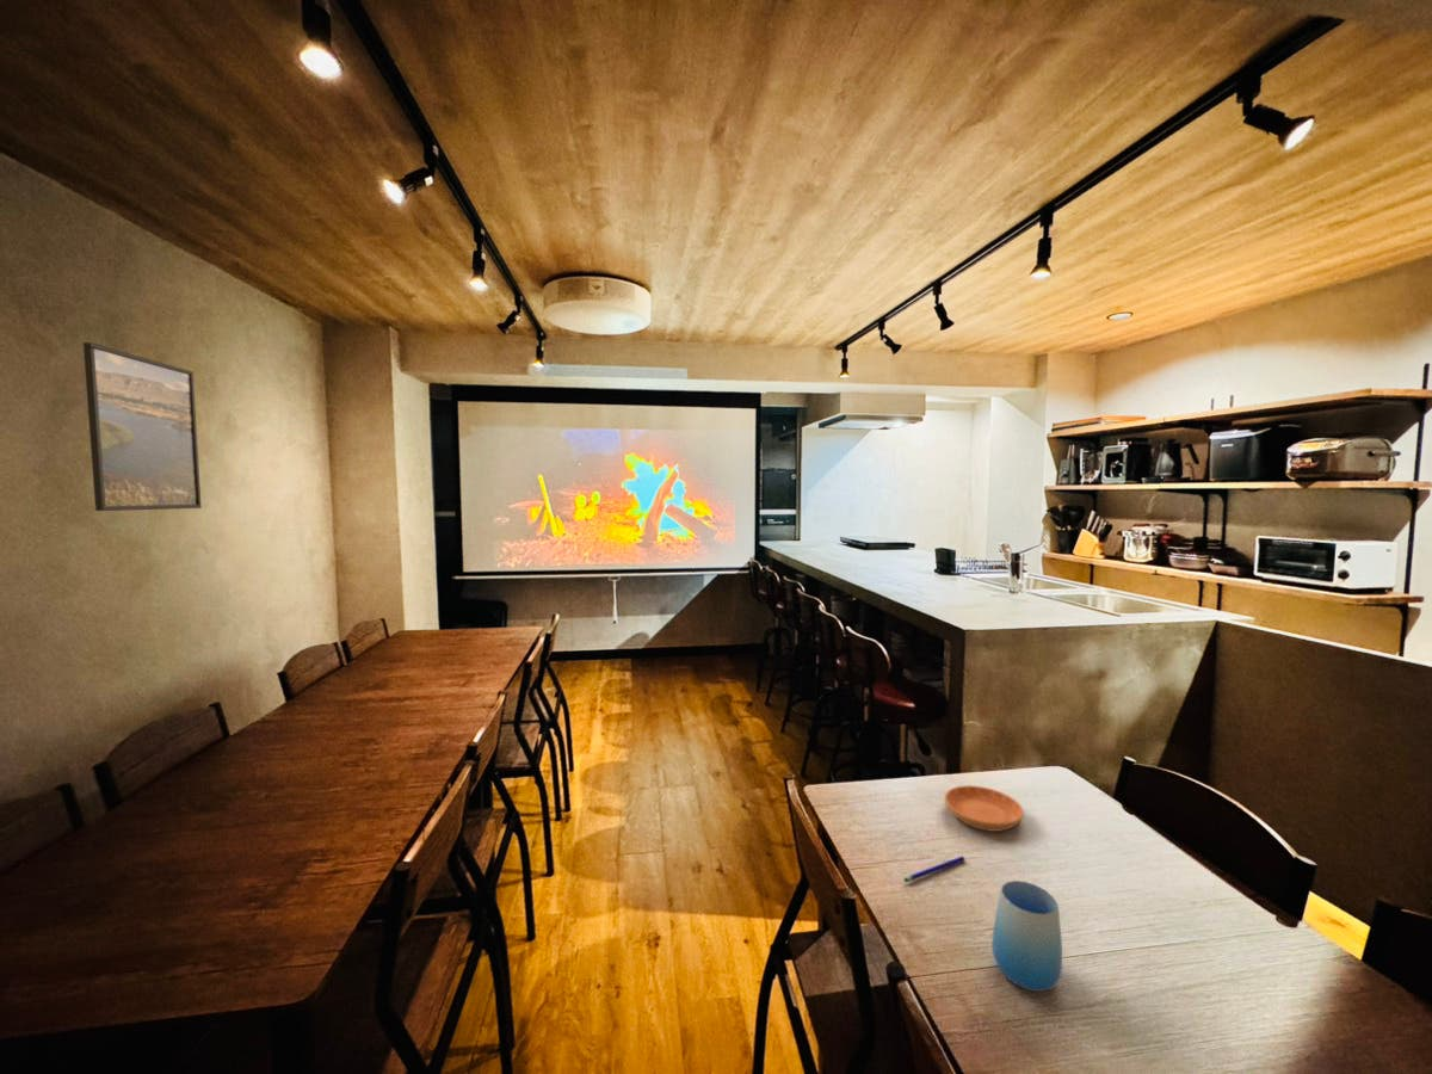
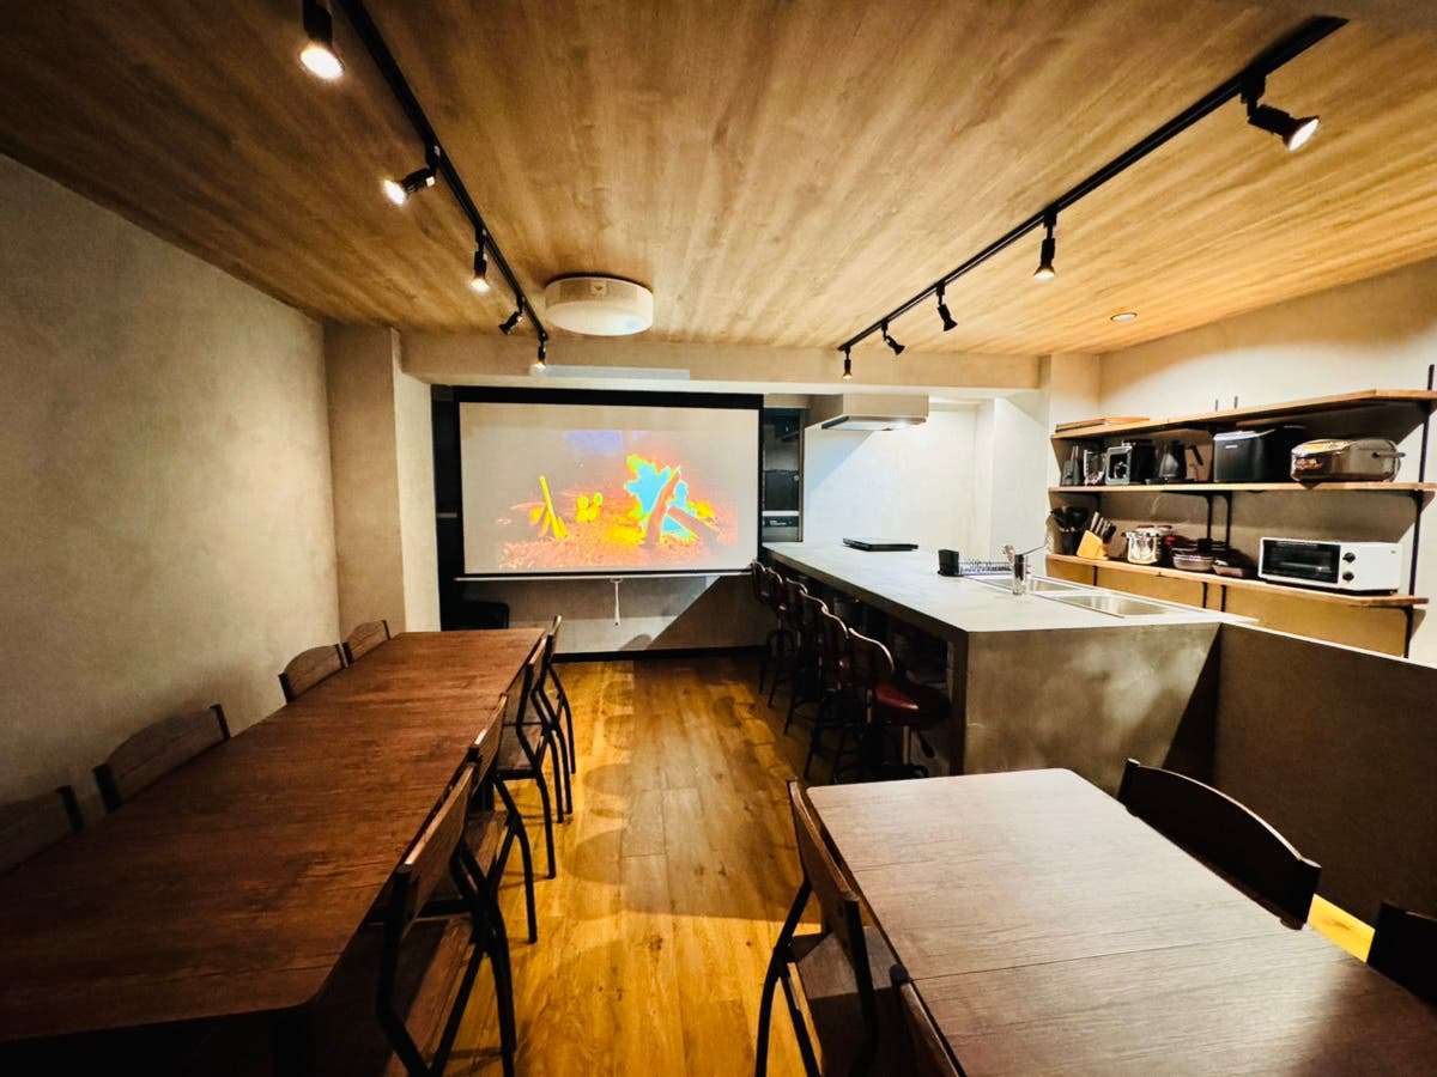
- cup (1026, 934)
- saucer (982, 809)
- pen (934, 869)
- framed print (148, 434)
